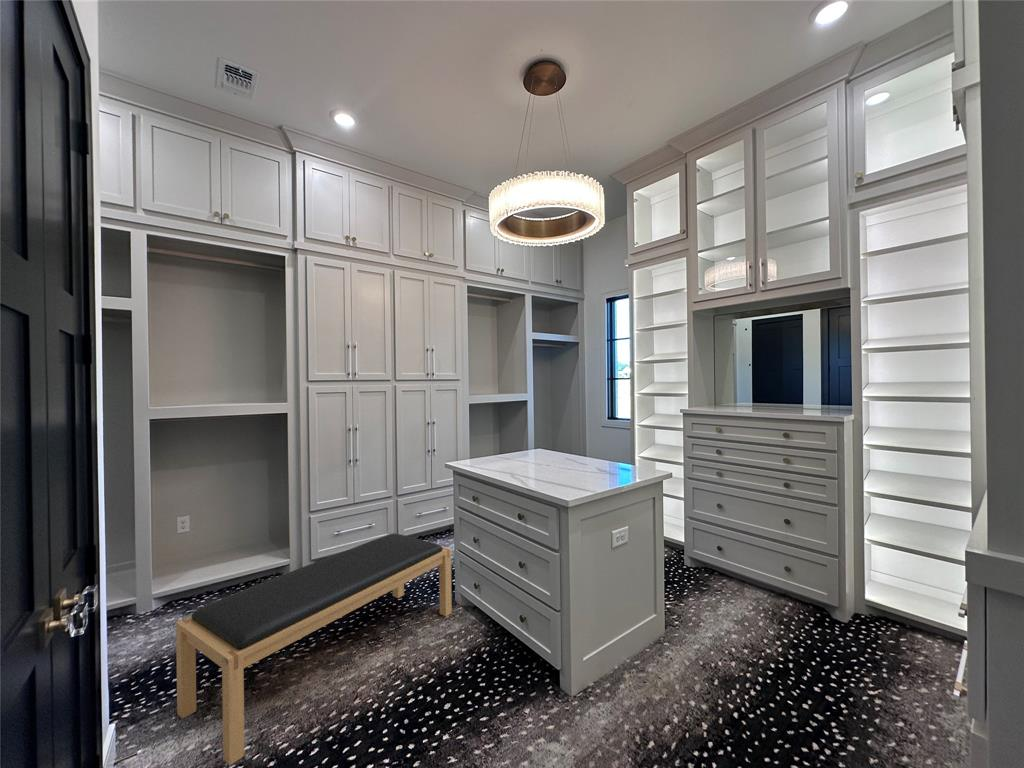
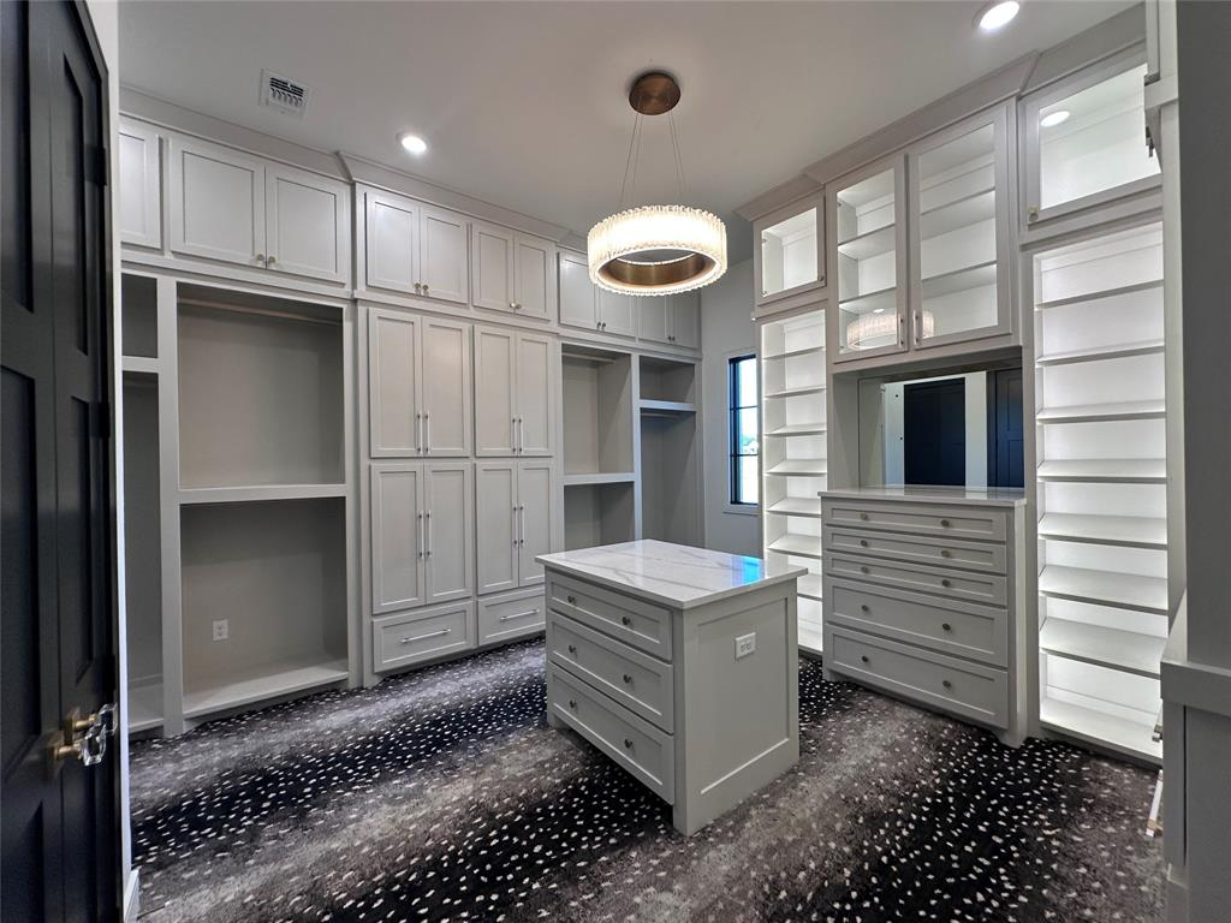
- bench (338, 611)
